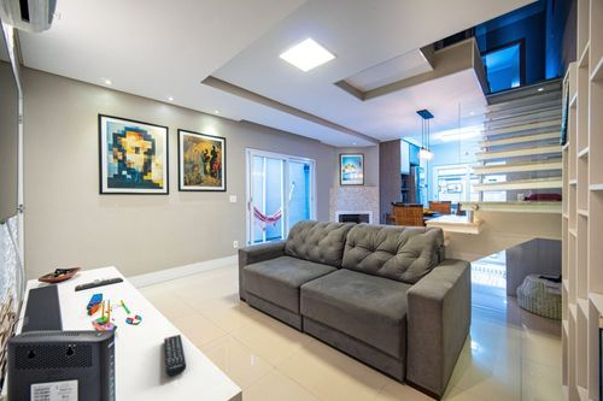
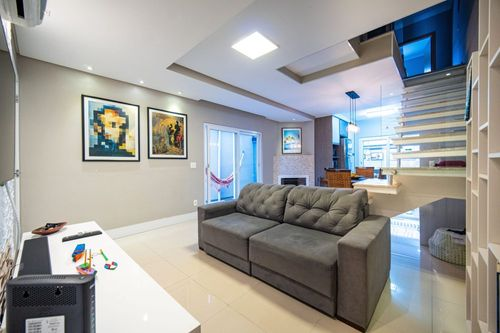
- remote control (174, 352)
